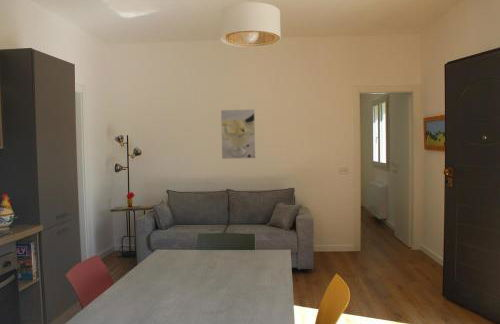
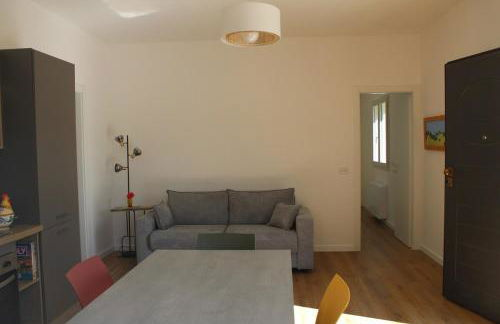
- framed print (238, 134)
